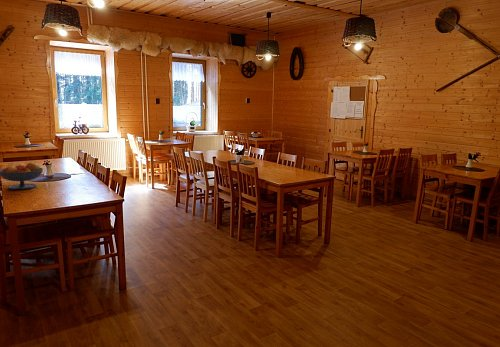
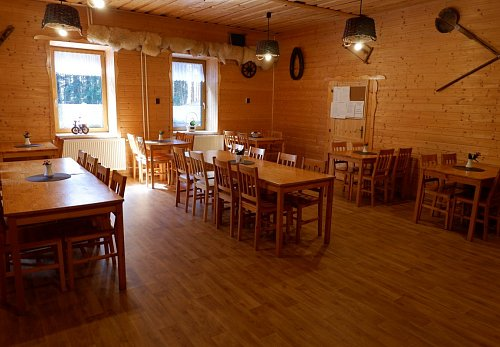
- fruit bowl (21, 175)
